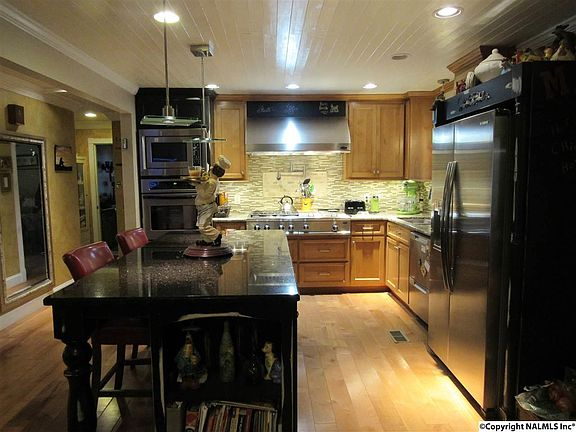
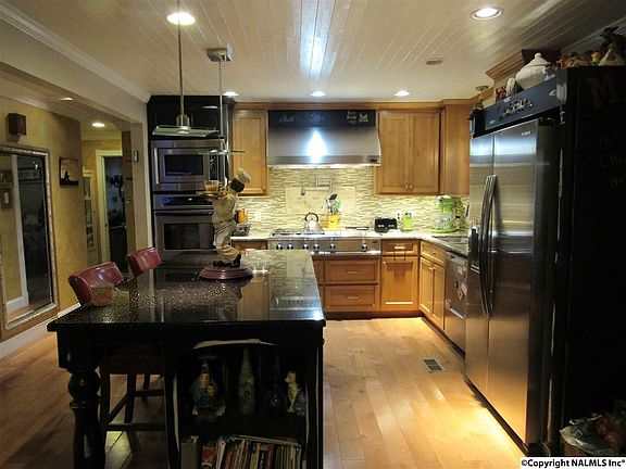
+ mug (105, 294)
